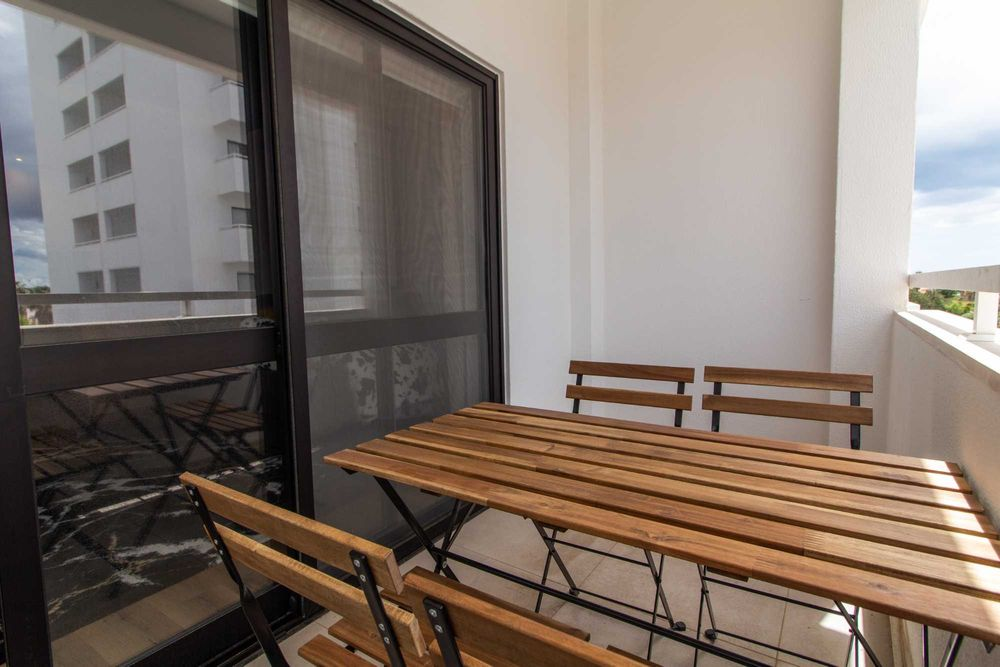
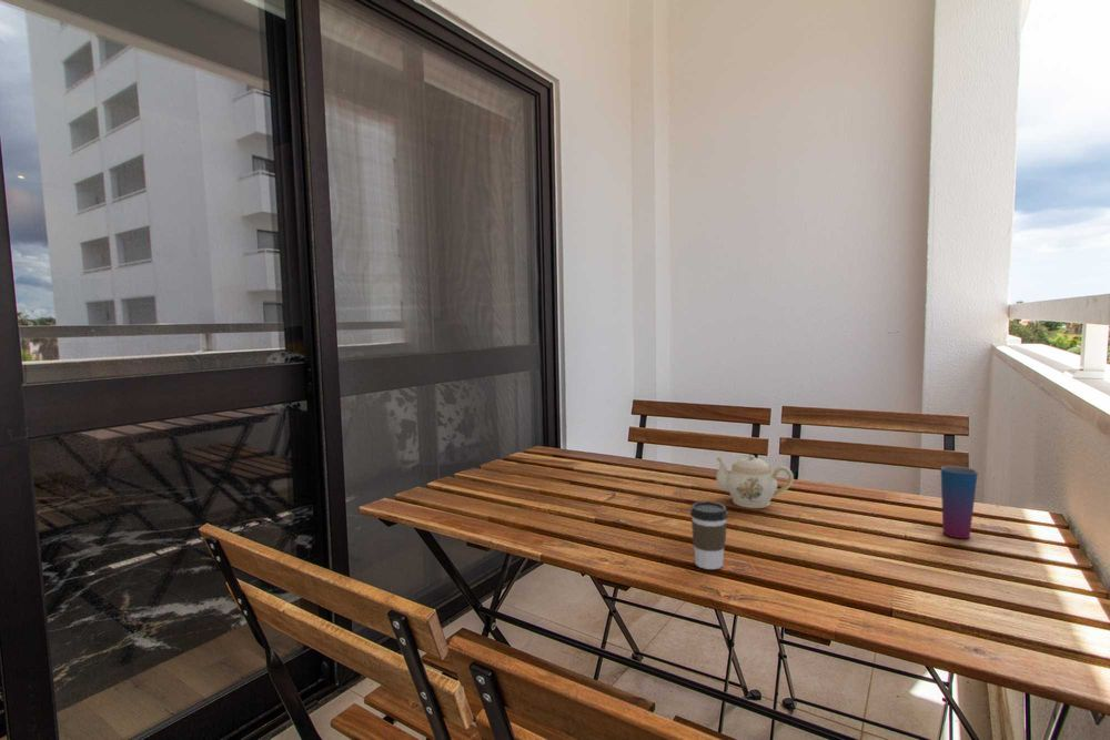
+ cup (957, 501)
+ teapot (753, 478)
+ coffee cup (708, 535)
